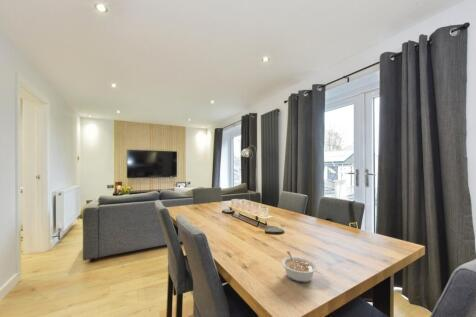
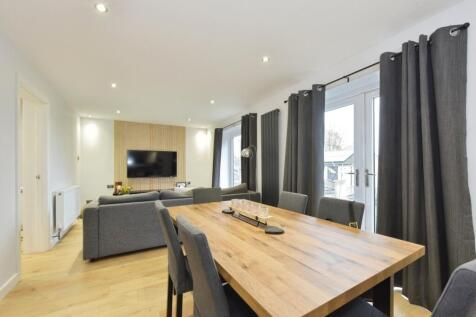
- legume (297, 268)
